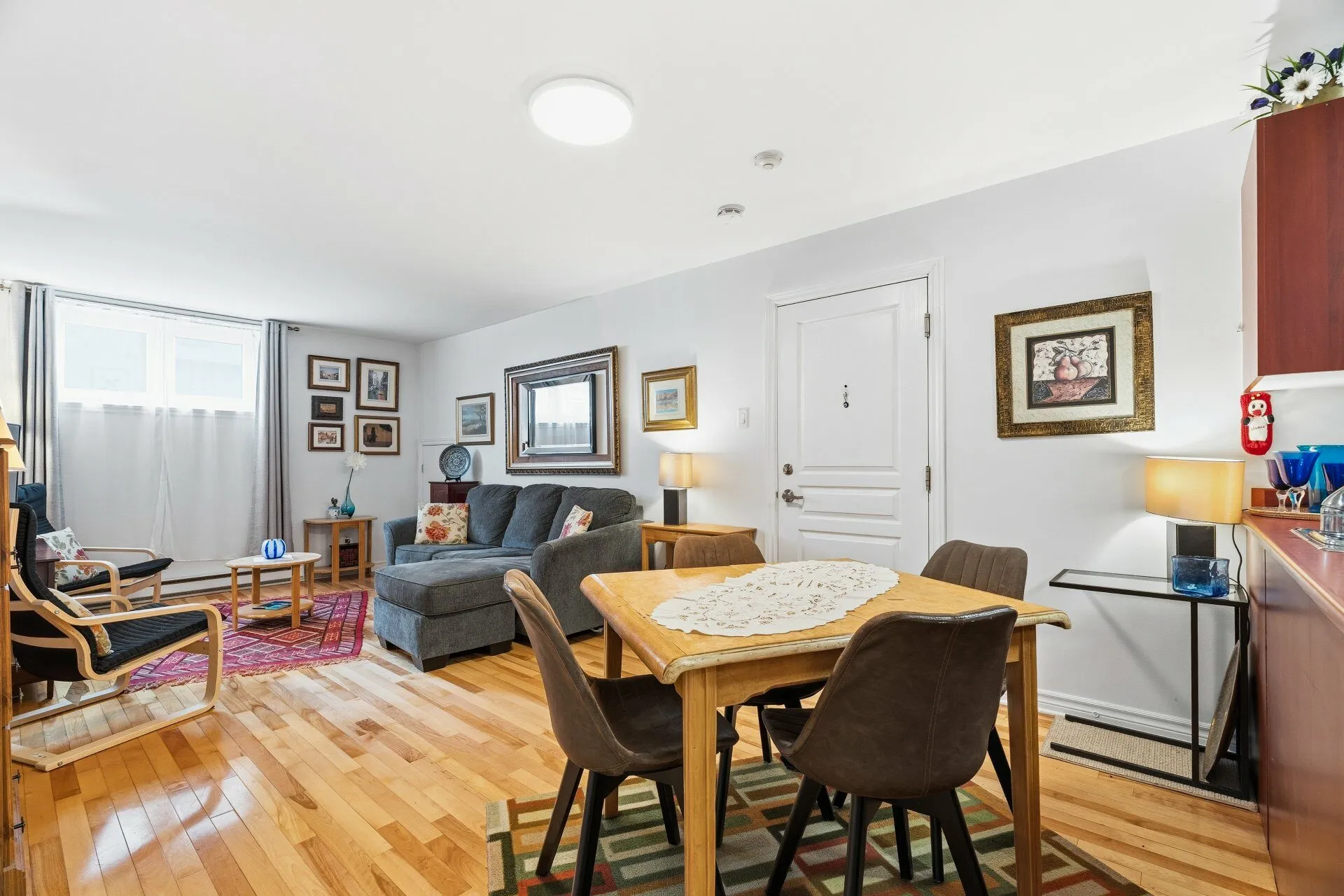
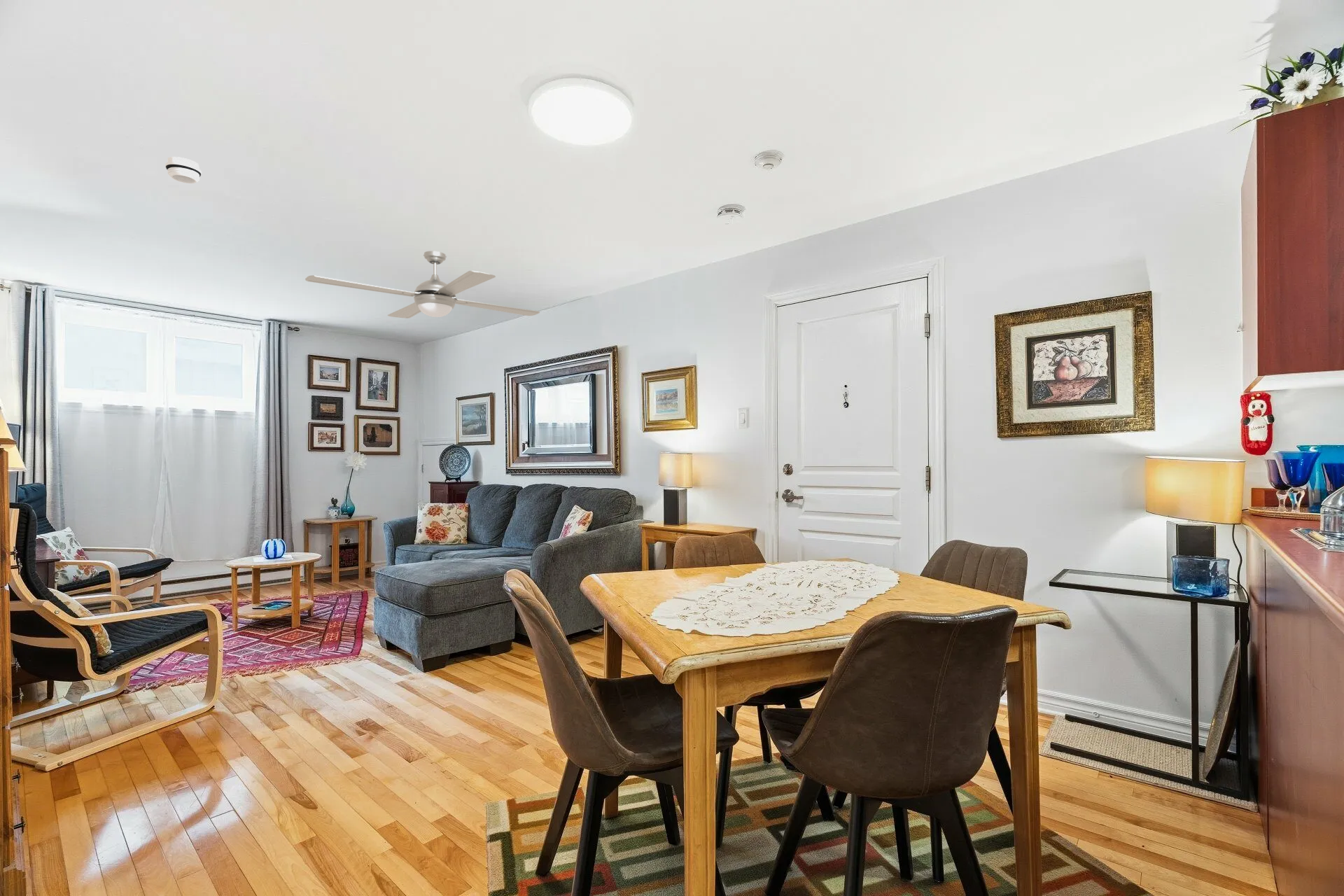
+ electric fan (435, 285)
+ smoke detector (183, 170)
